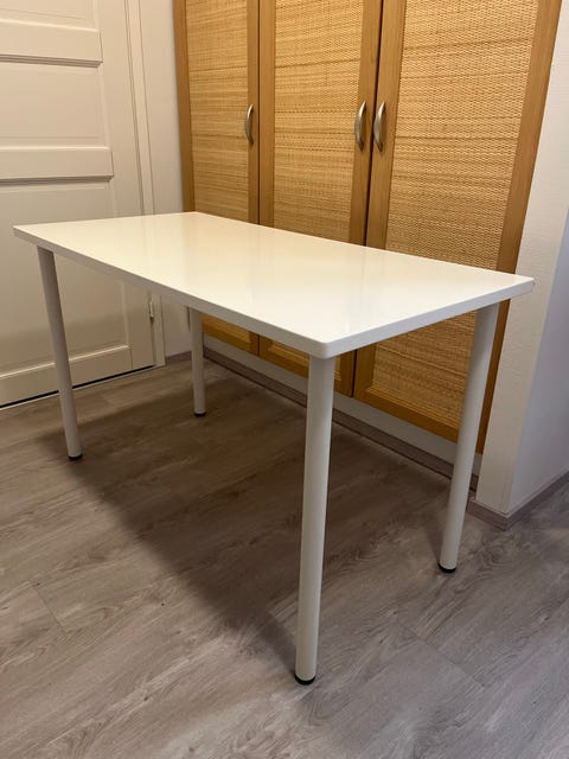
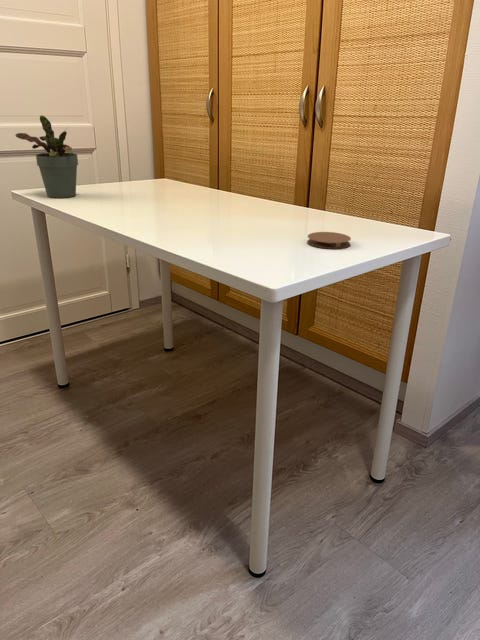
+ potted plant (49, 156)
+ coaster (328, 239)
